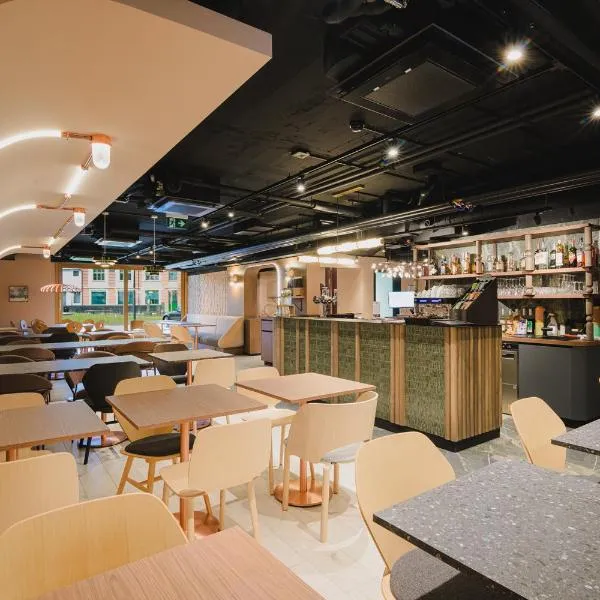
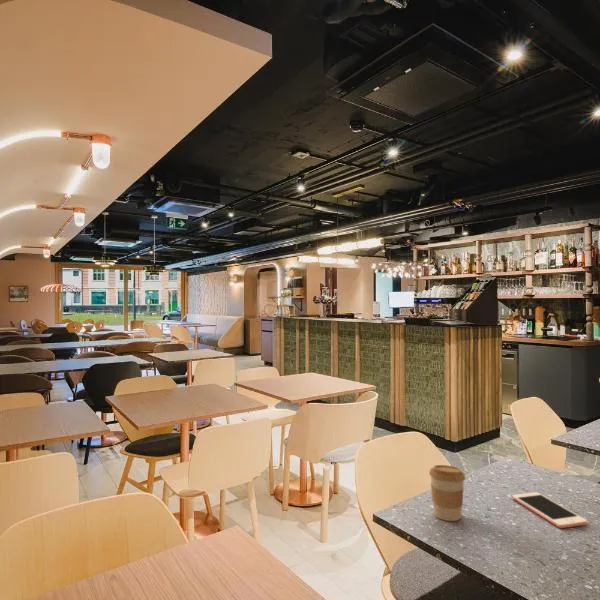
+ cell phone (547, 508)
+ coffee cup (447, 490)
